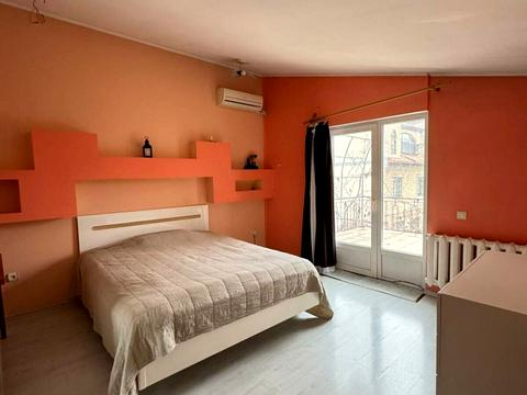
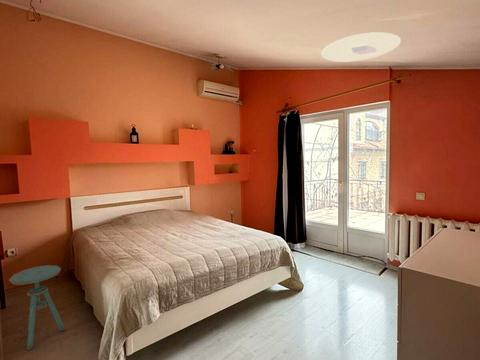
+ side table (38, 304)
+ ceiling light (359, 45)
